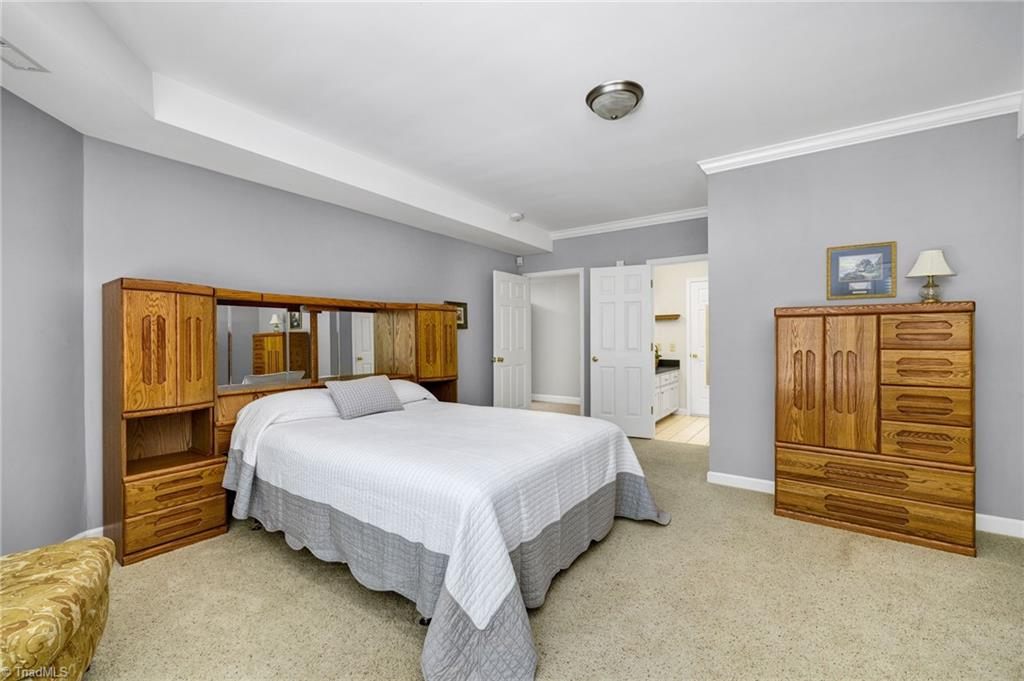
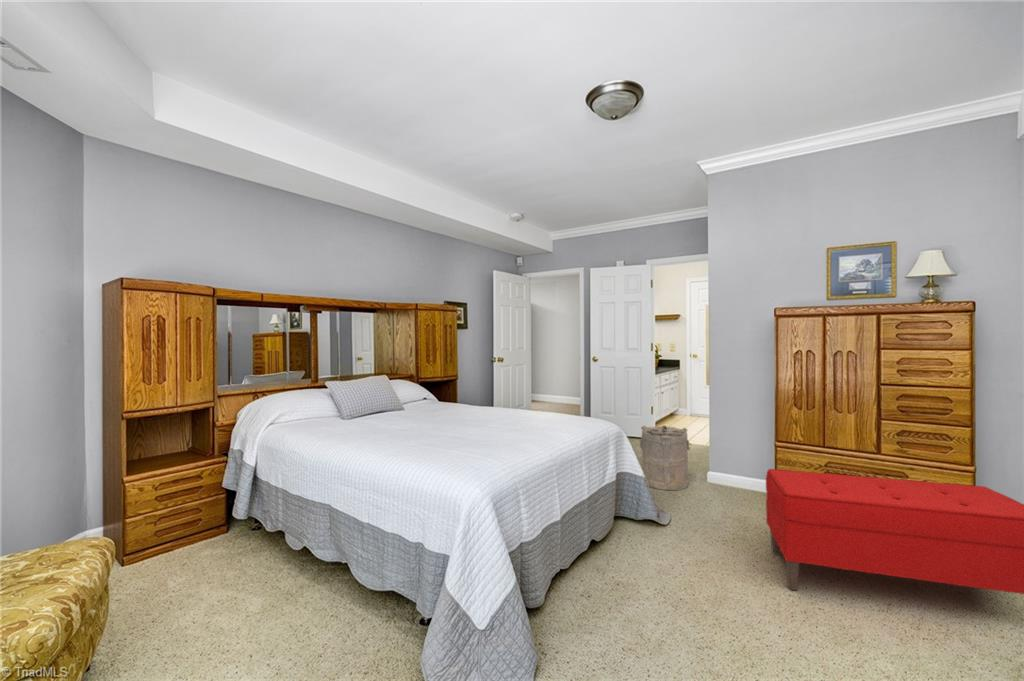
+ laundry hamper (662, 453)
+ bench (888, 537)
